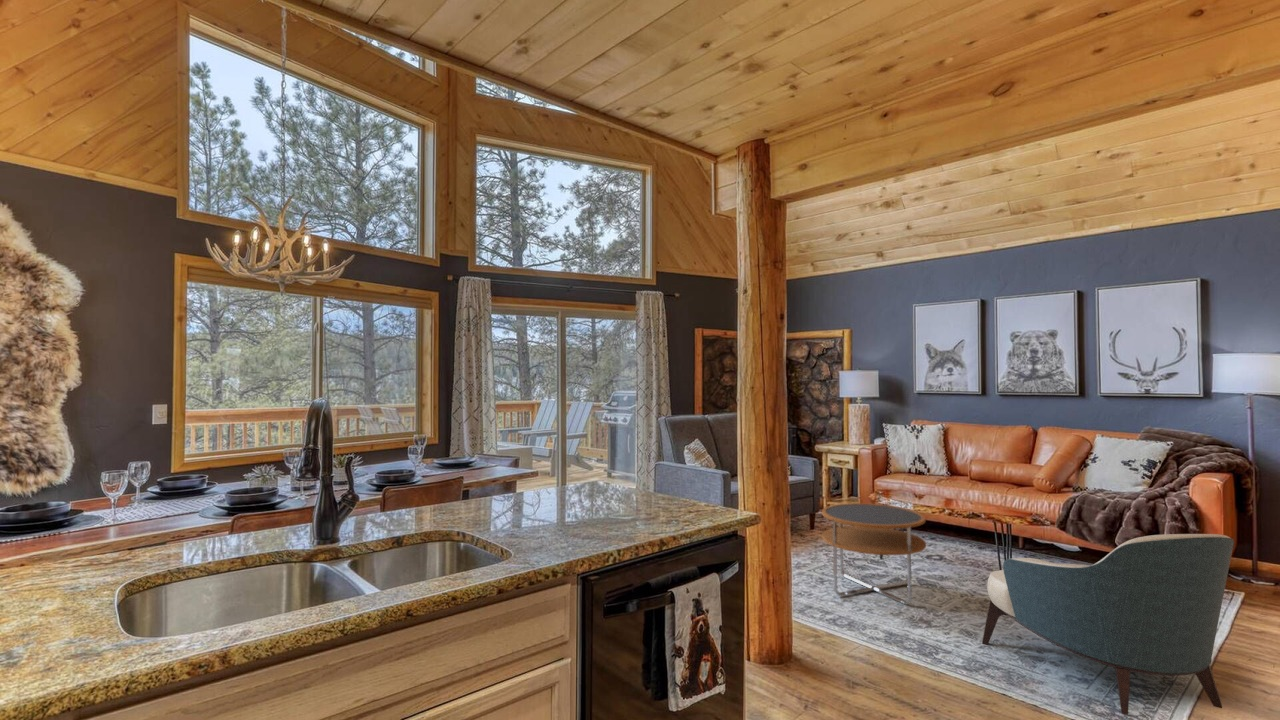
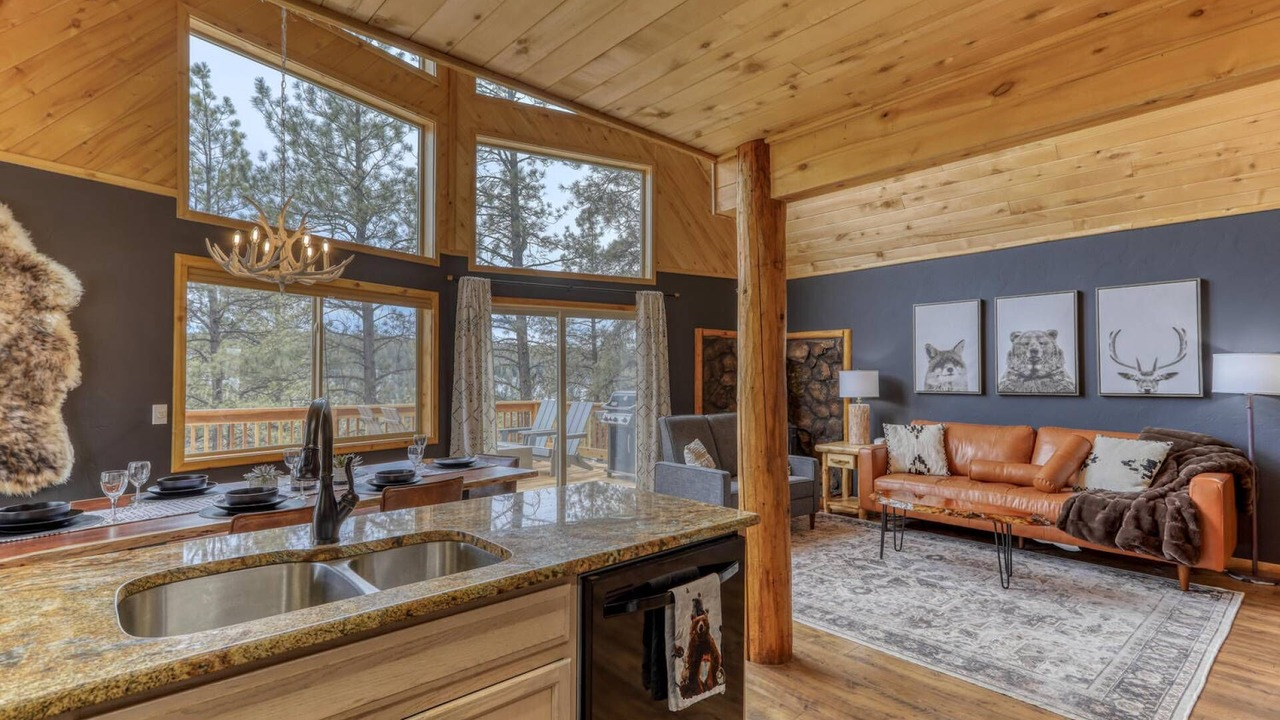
- side table (872, 551)
- armchair (1105, 592)
